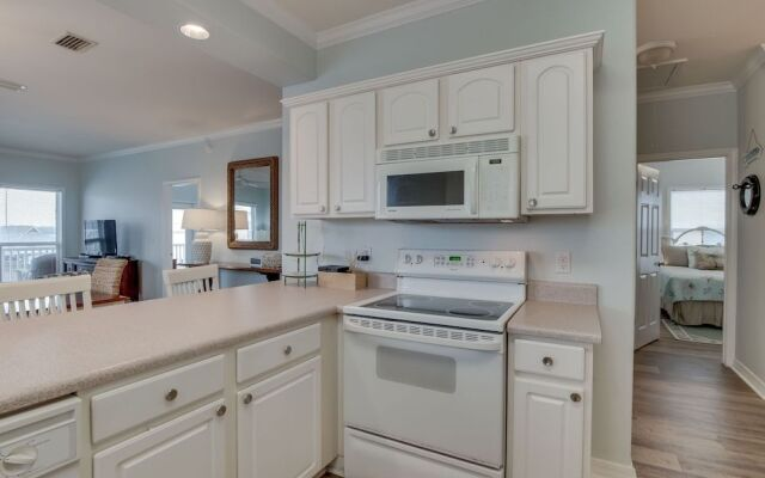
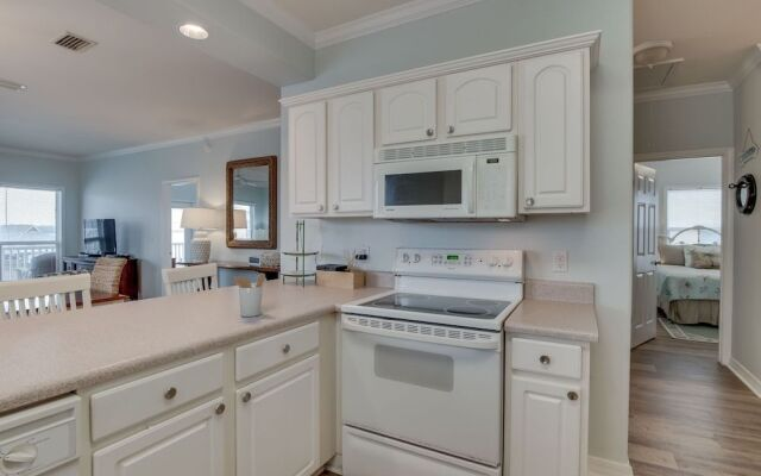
+ utensil holder (247, 294)
